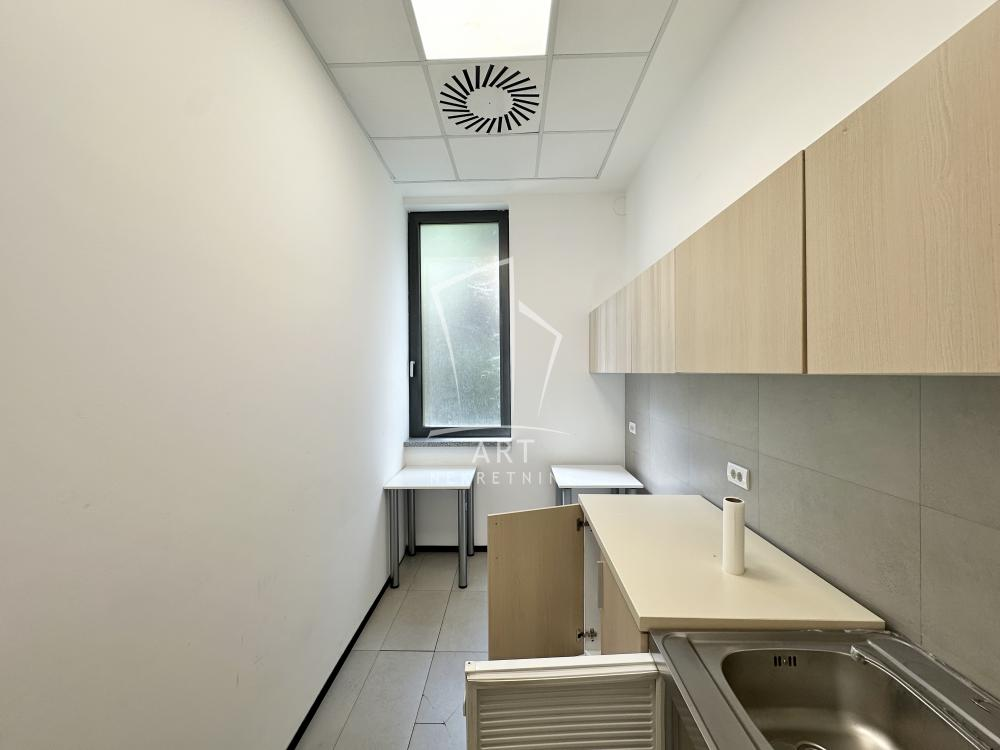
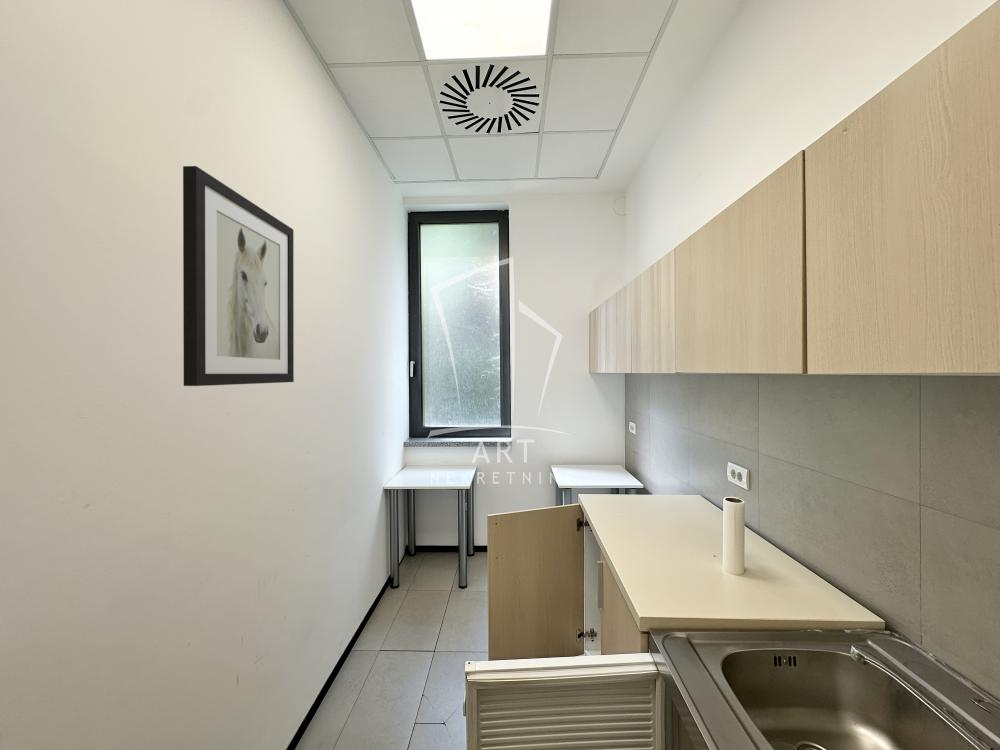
+ wall art (248, 293)
